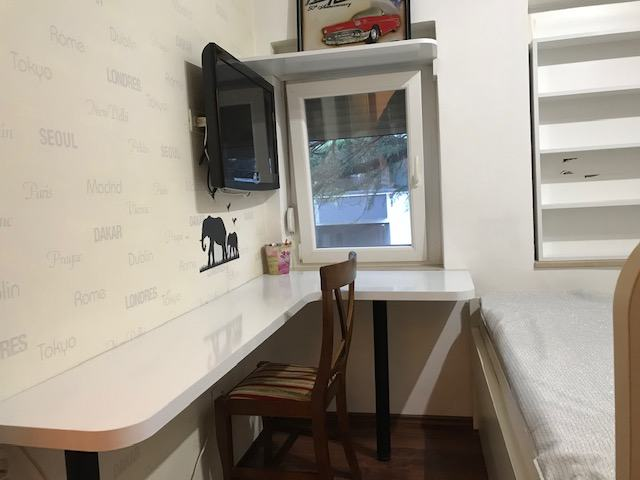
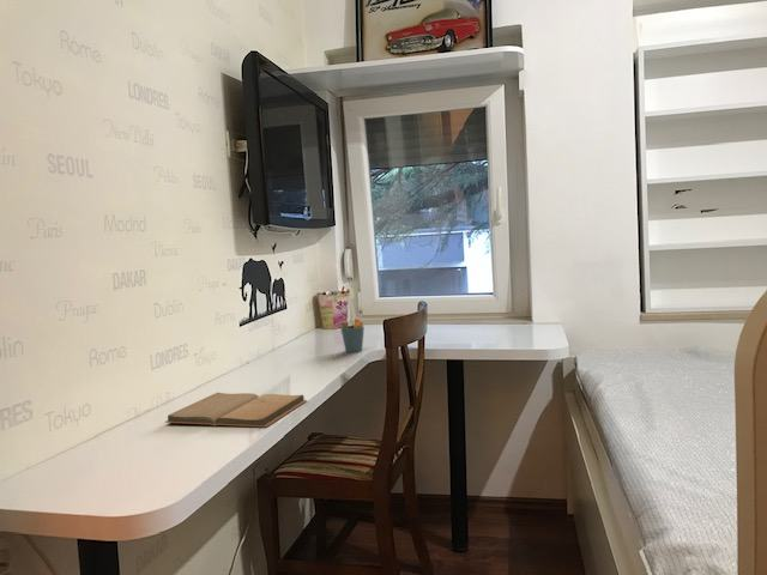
+ book (238, 407)
+ pen holder (352, 332)
